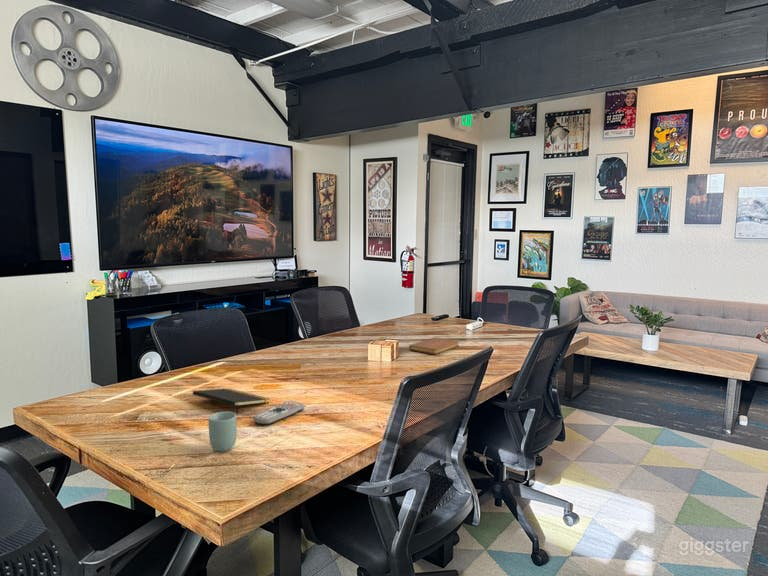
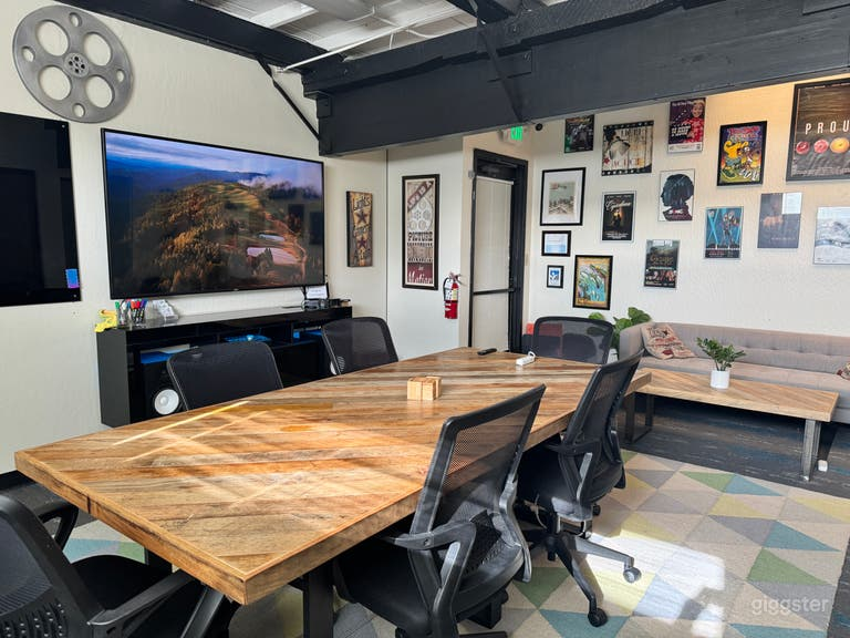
- remote control (278, 413)
- notepad (231, 396)
- cup (222, 432)
- notebook (434, 345)
